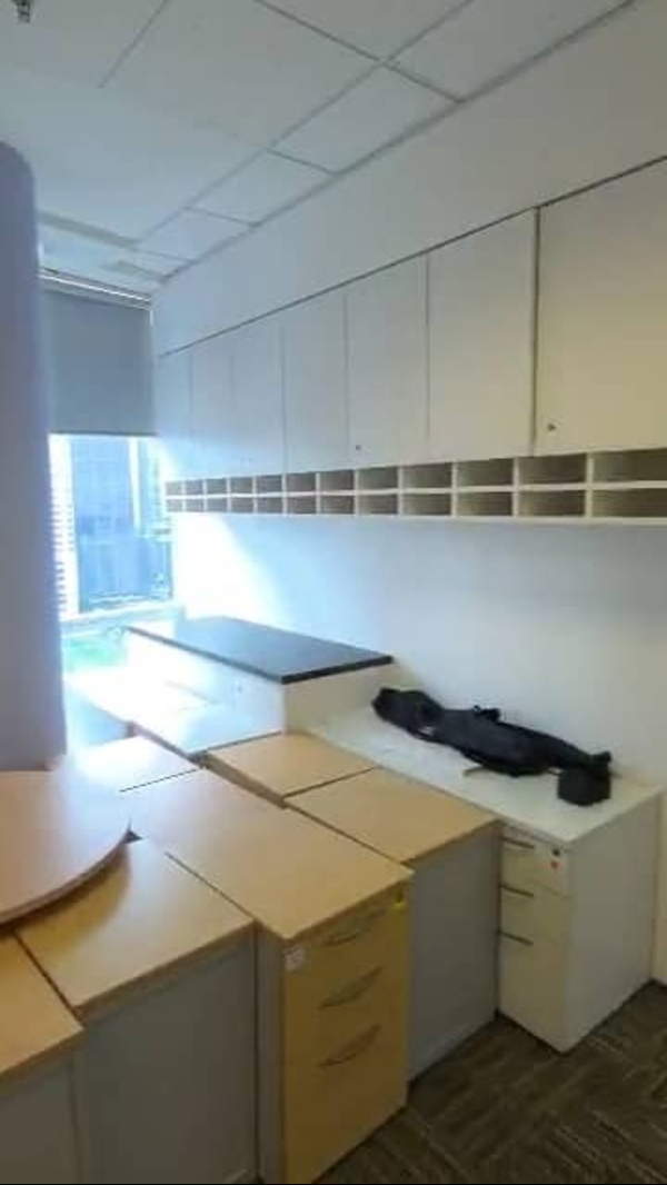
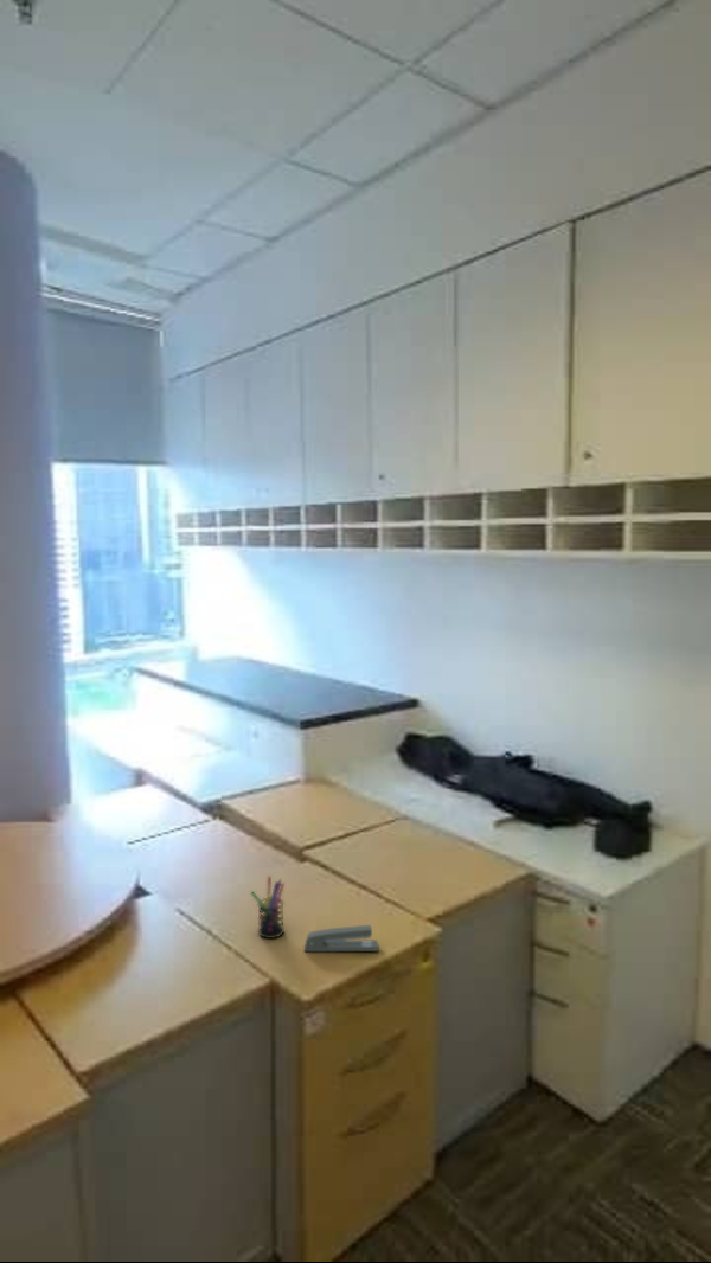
+ pen holder (267, 906)
+ stapler (341, 937)
